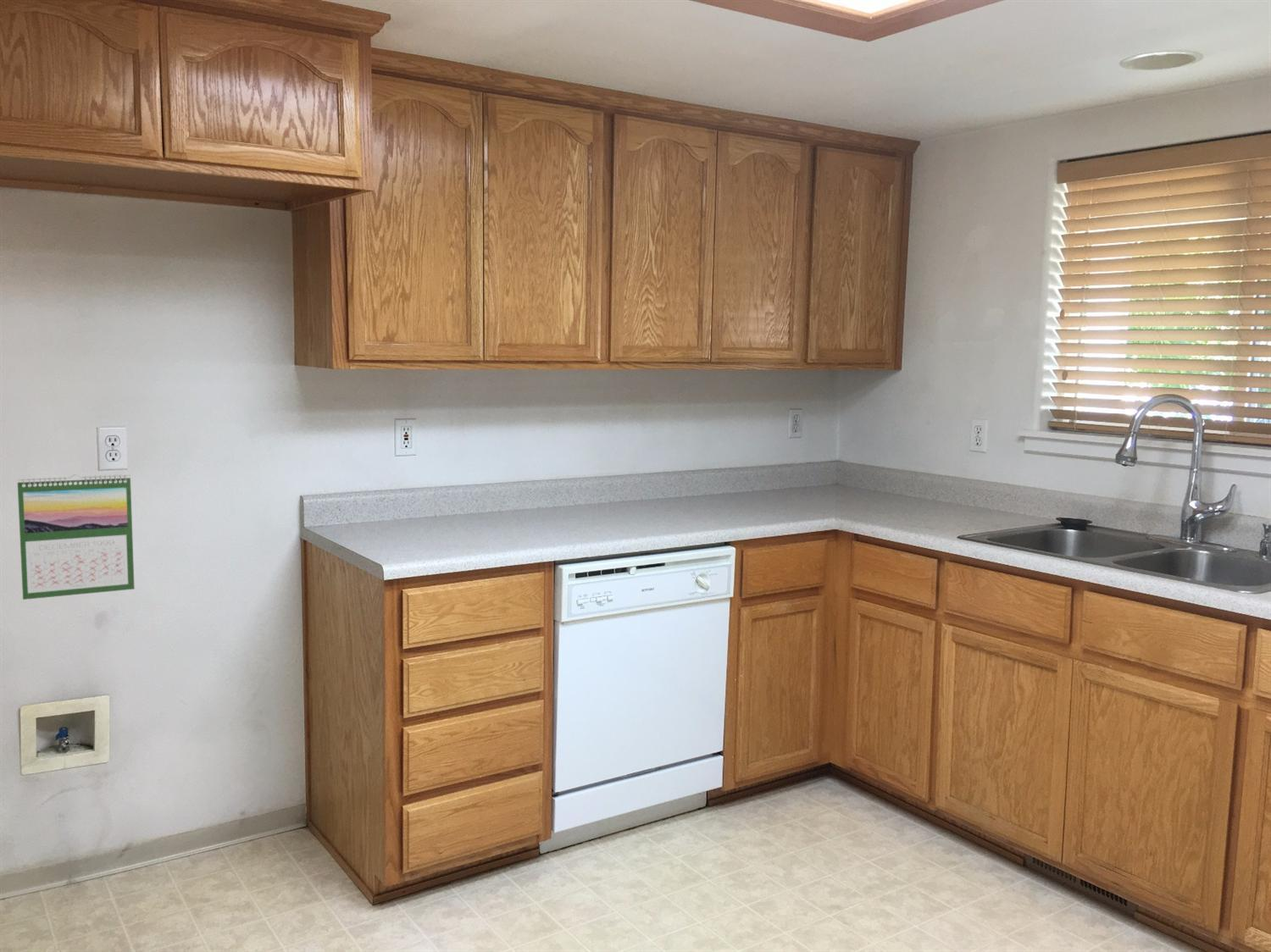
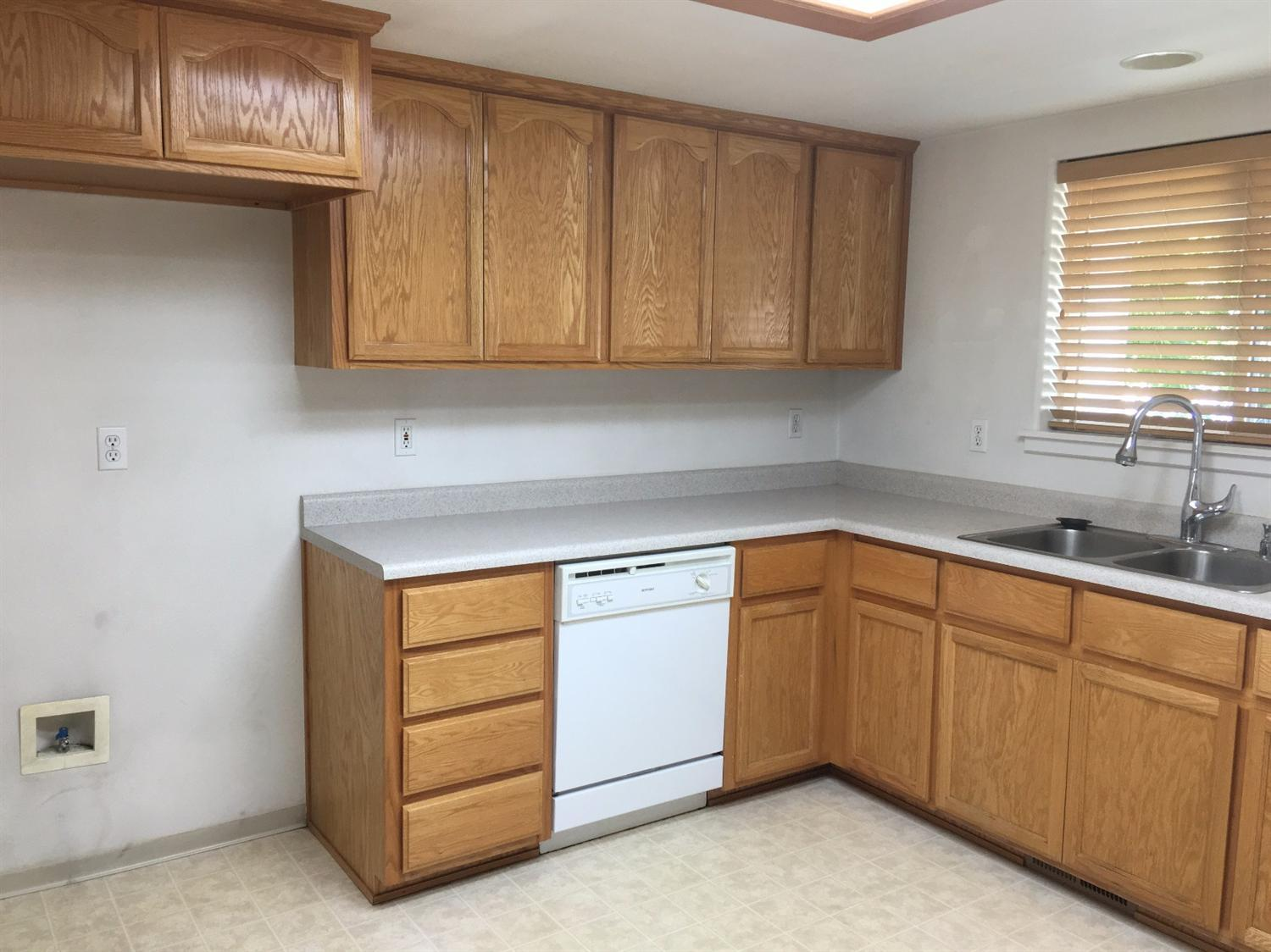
- calendar (77, 534)
